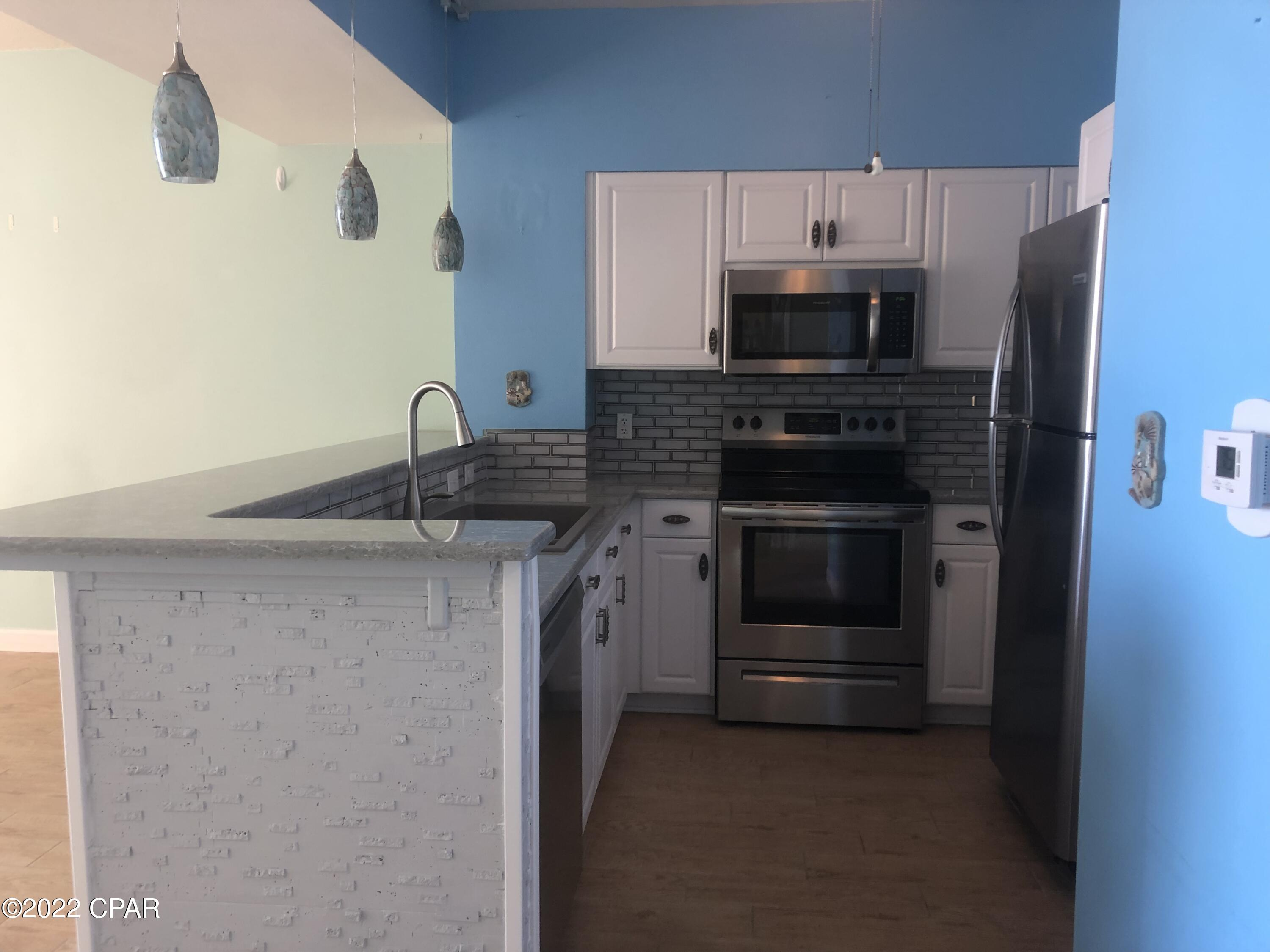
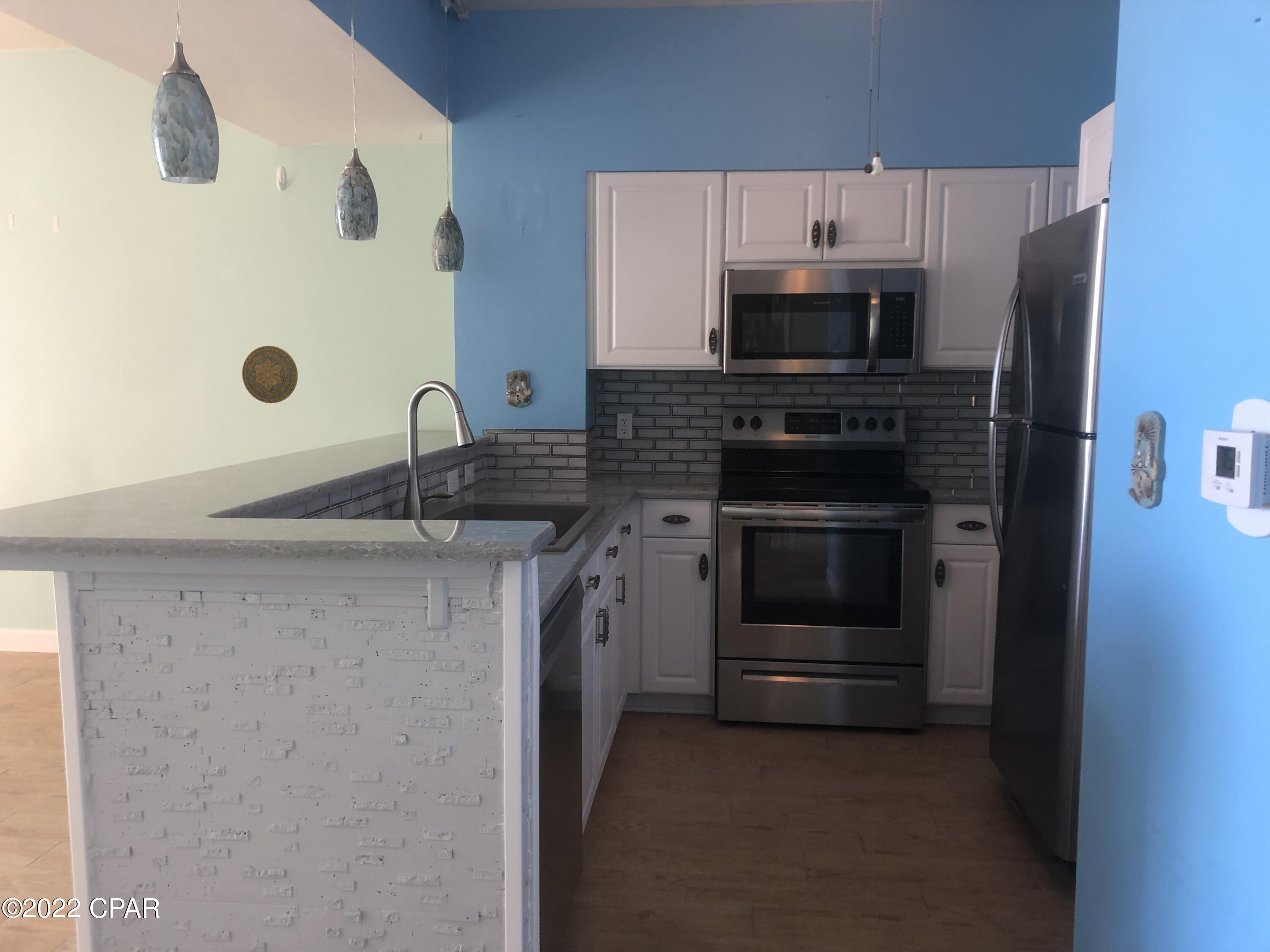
+ decorative plate (269, 374)
